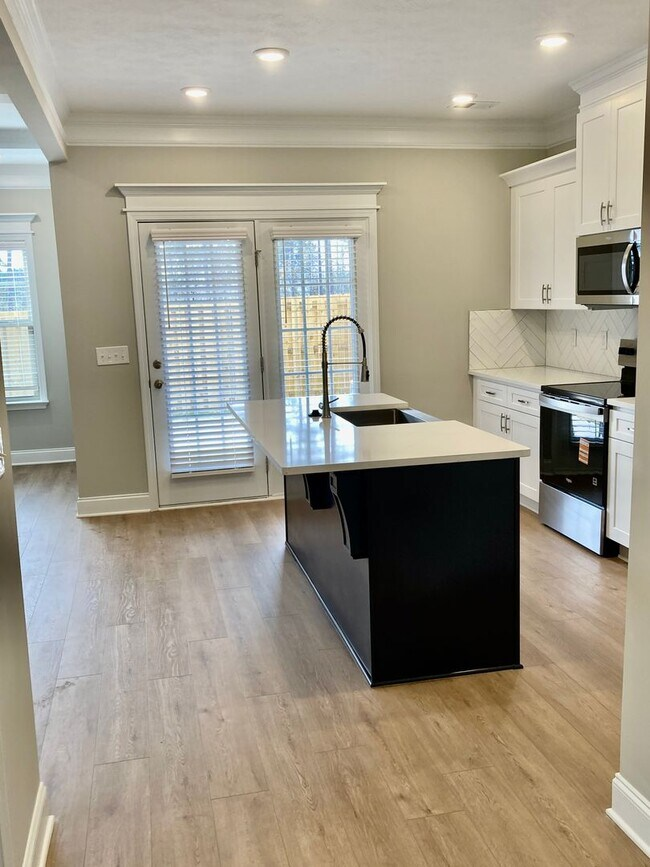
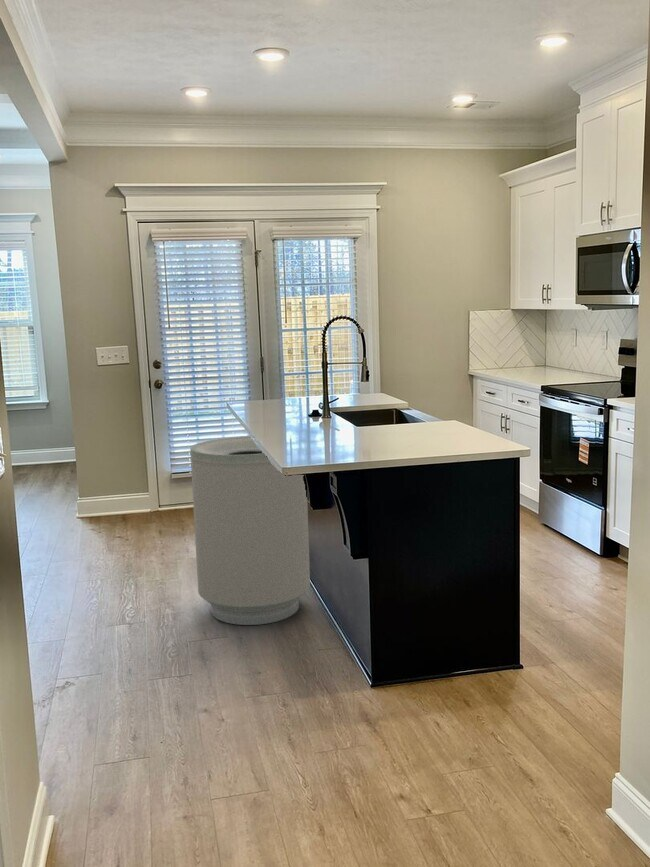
+ trash can (251, 527)
